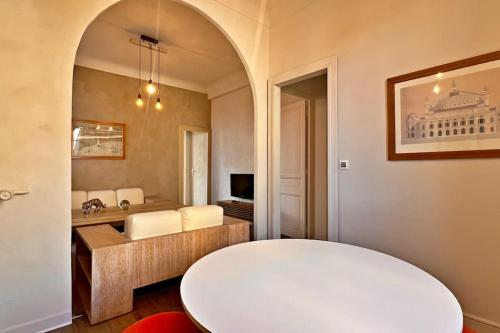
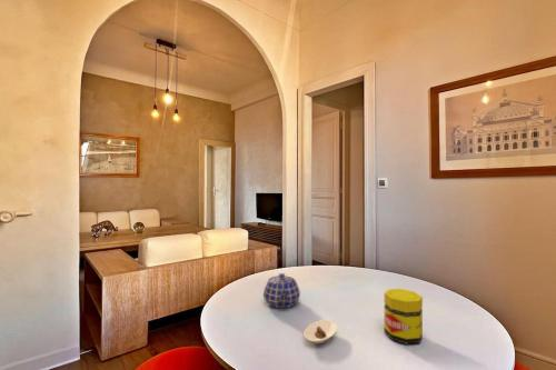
+ saucer (320, 332)
+ teapot (281, 289)
+ jar (403, 314)
